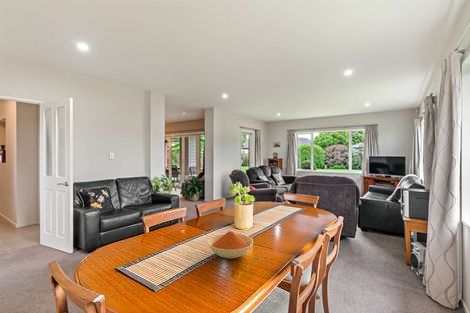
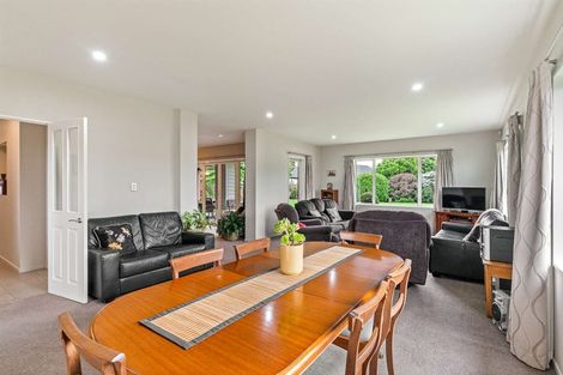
- bowl (230, 242)
